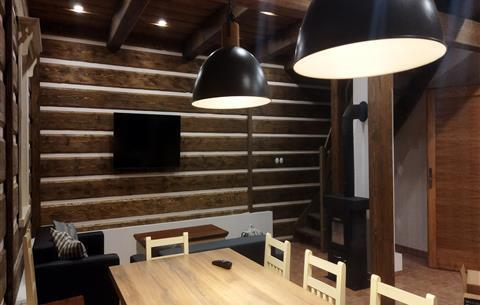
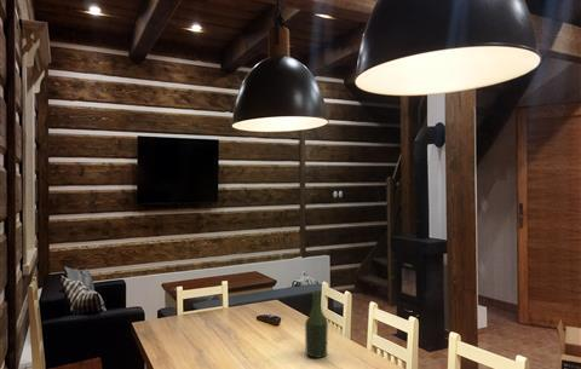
+ bottle (316, 323)
